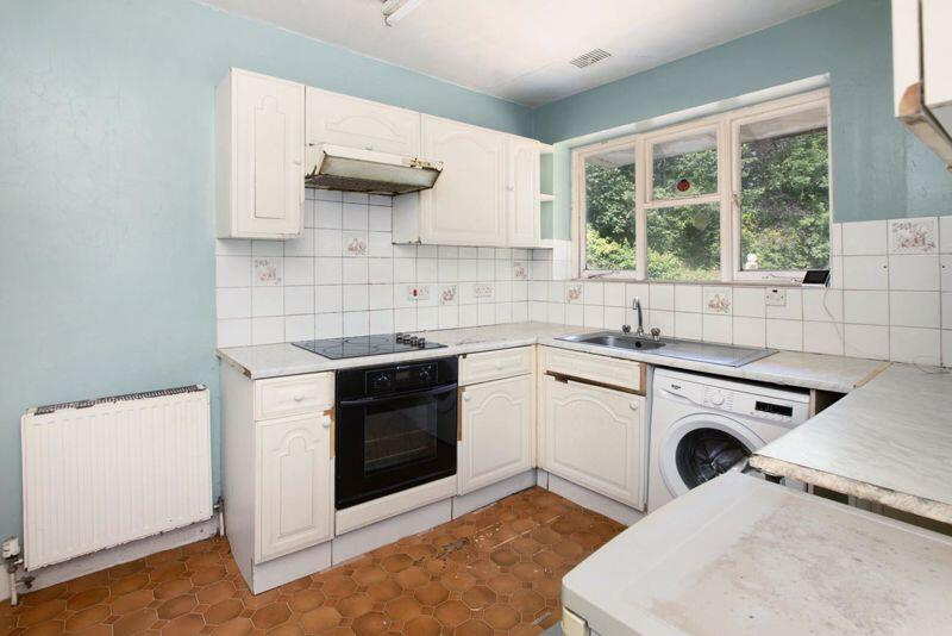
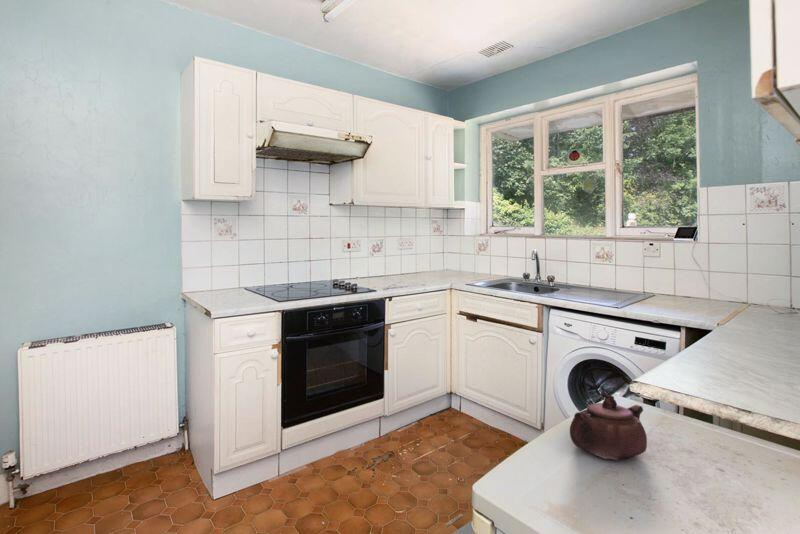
+ teapot (607, 422)
